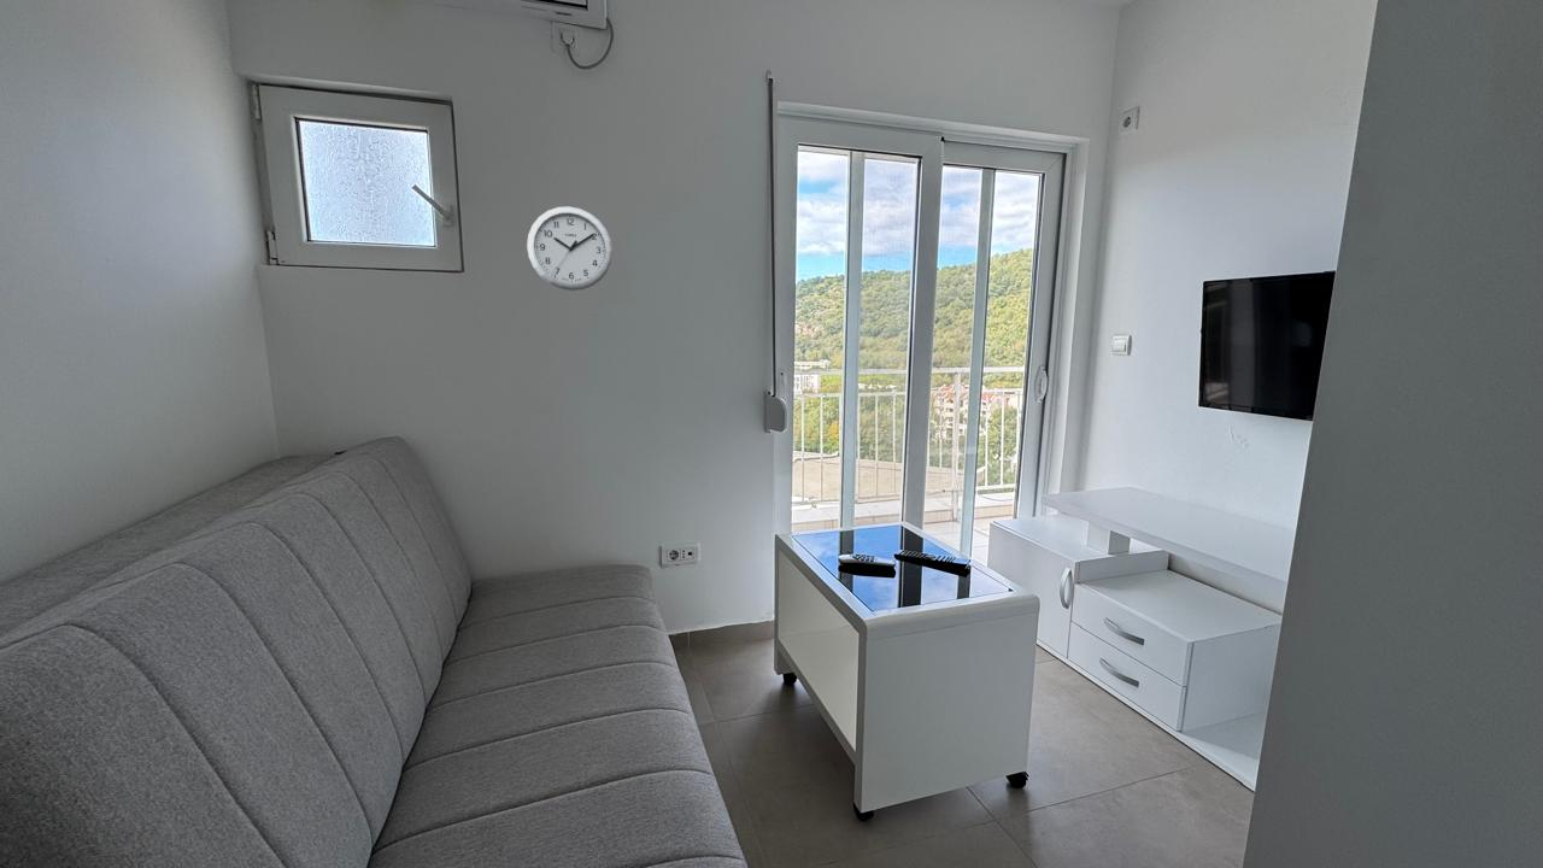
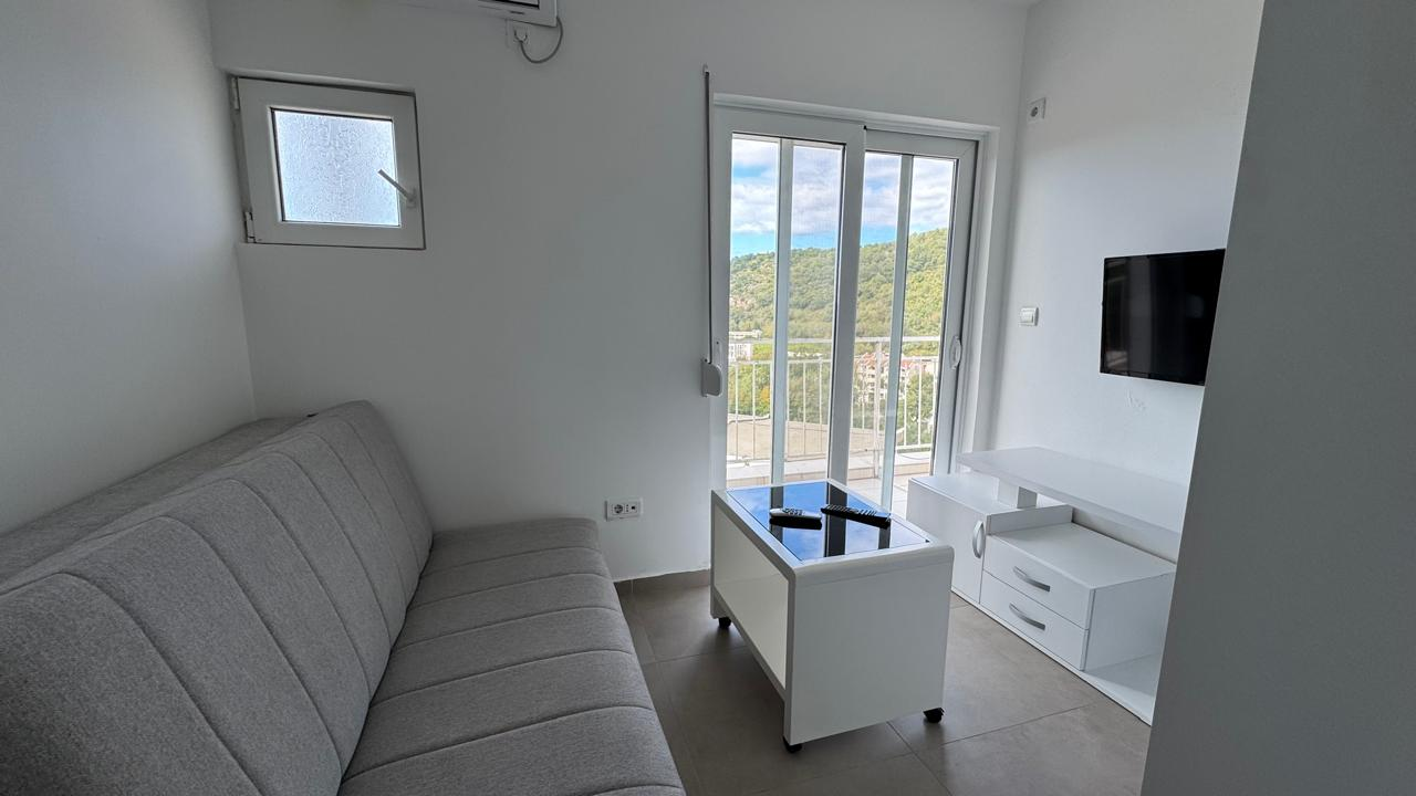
- wall clock (570, 248)
